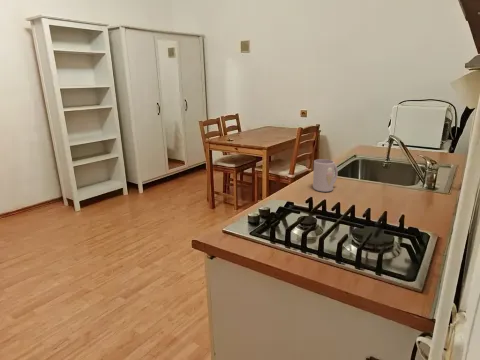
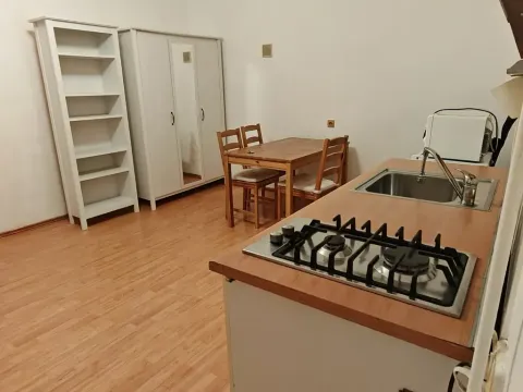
- mug (326, 174)
